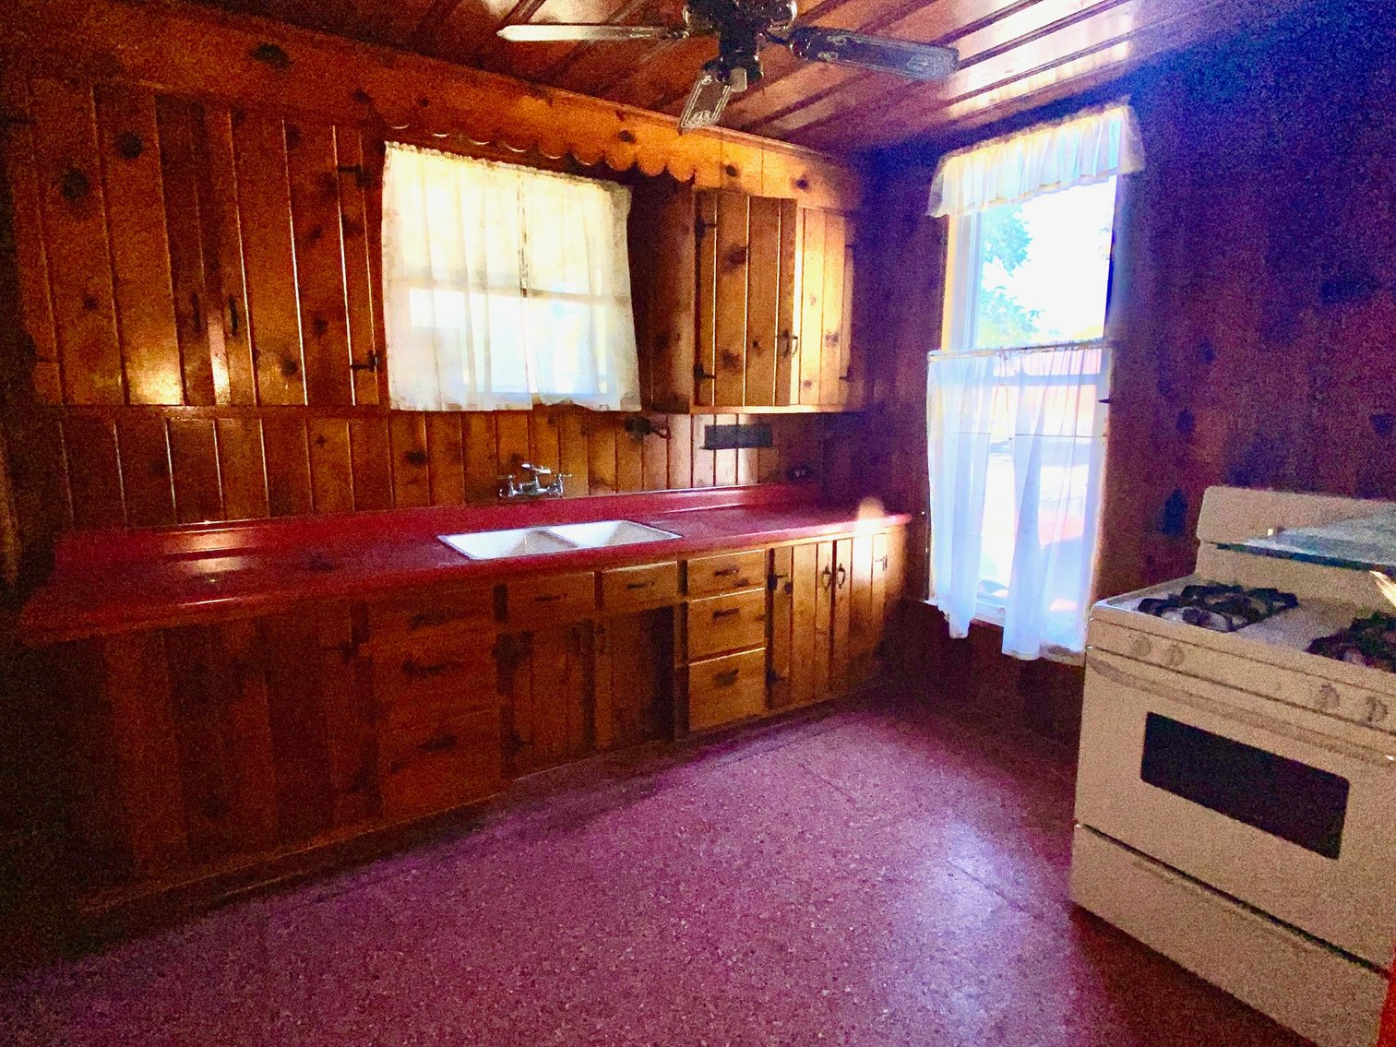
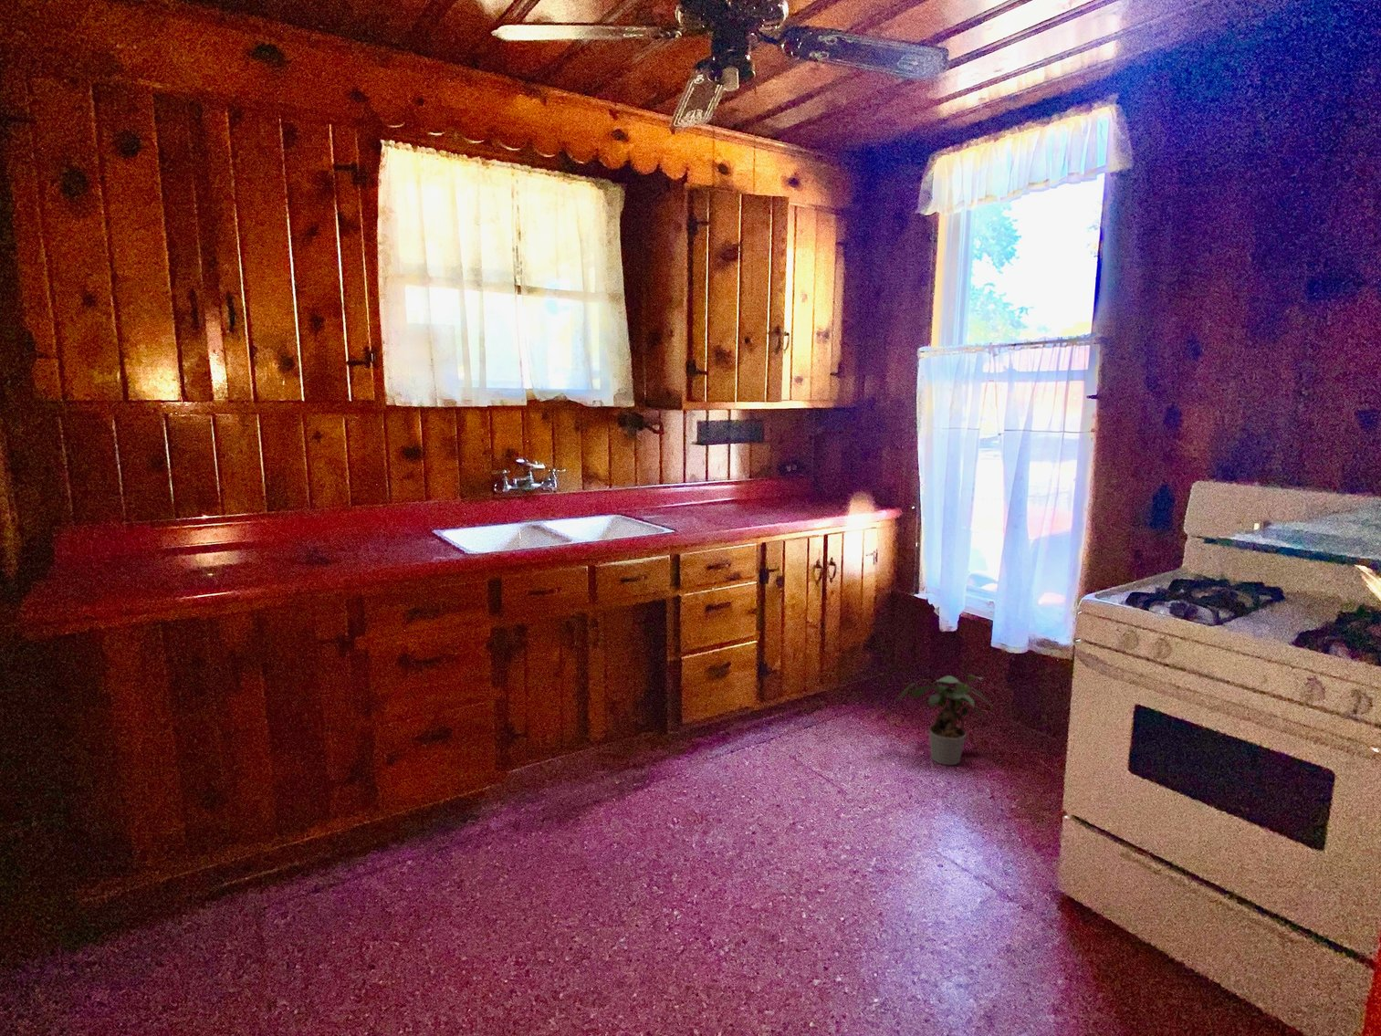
+ potted plant (953, 715)
